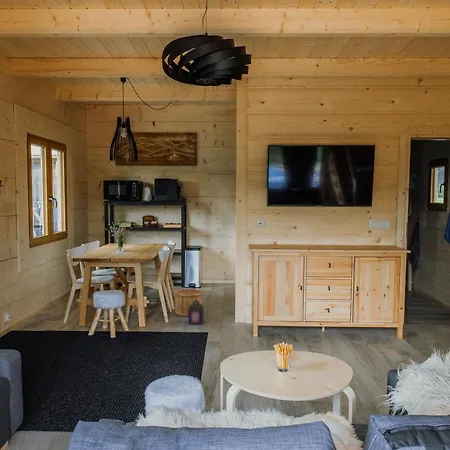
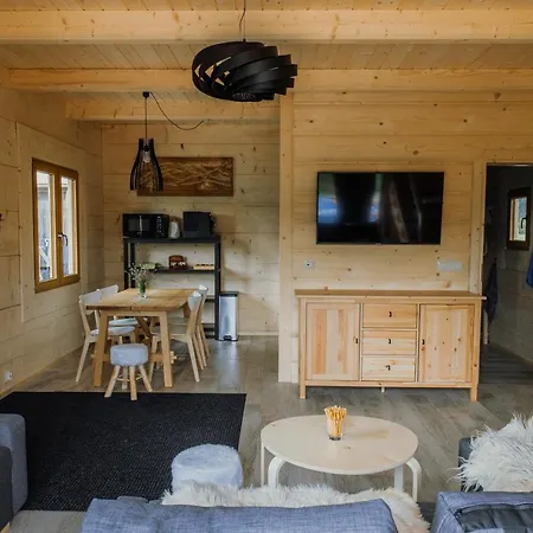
- wooden bucket (188, 302)
- lantern (196, 311)
